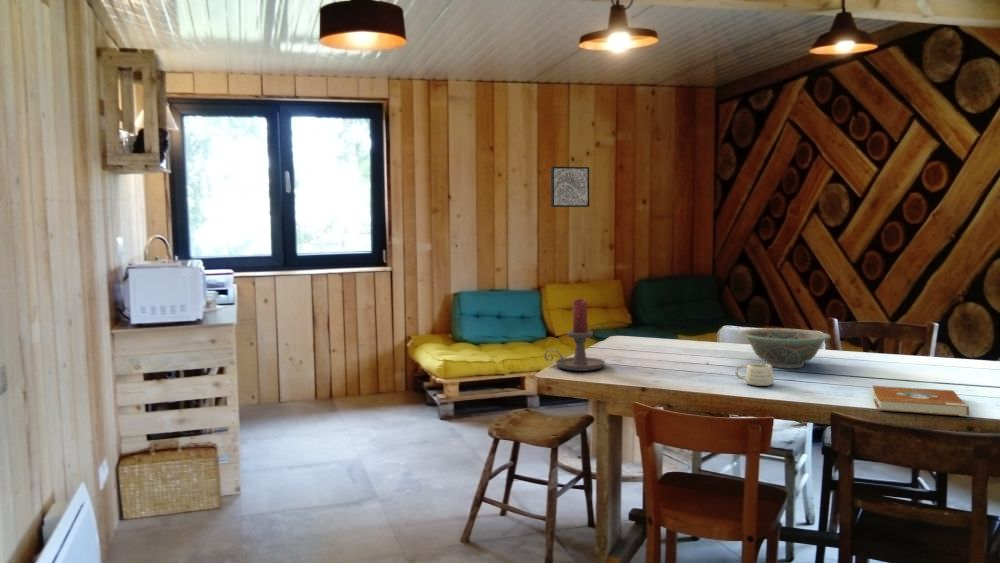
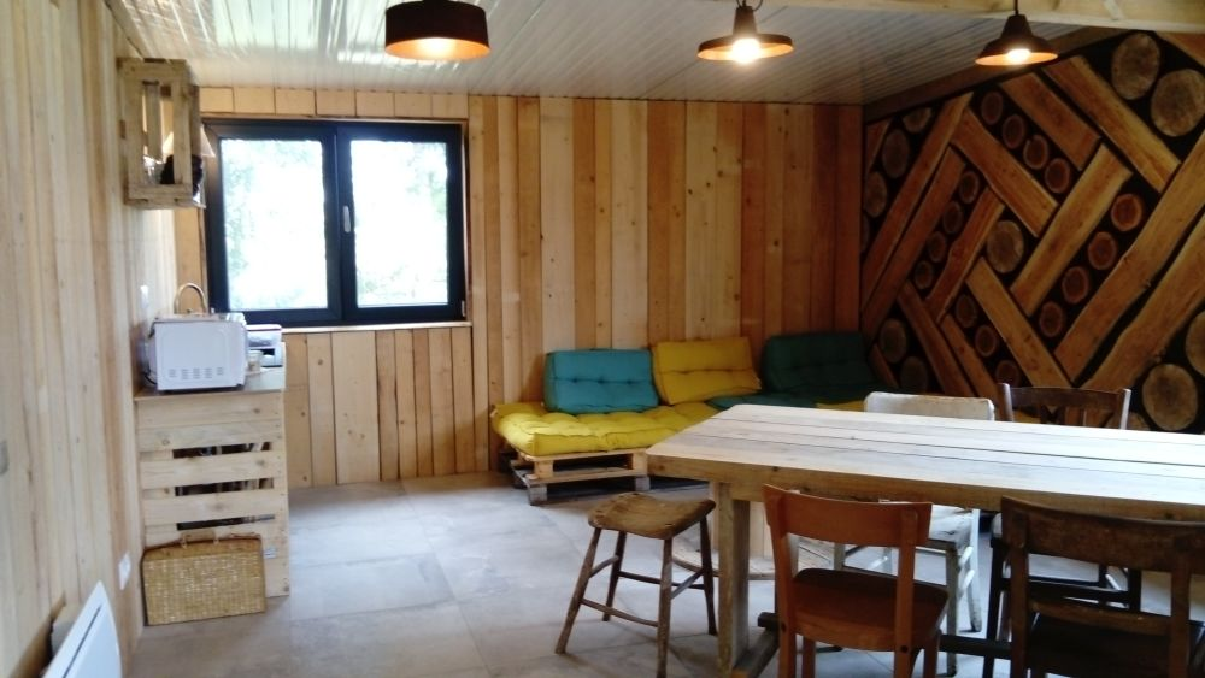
- candle holder (573, 332)
- mug (754, 374)
- book (917, 400)
- decorative bowl (784, 349)
- wall art (570, 187)
